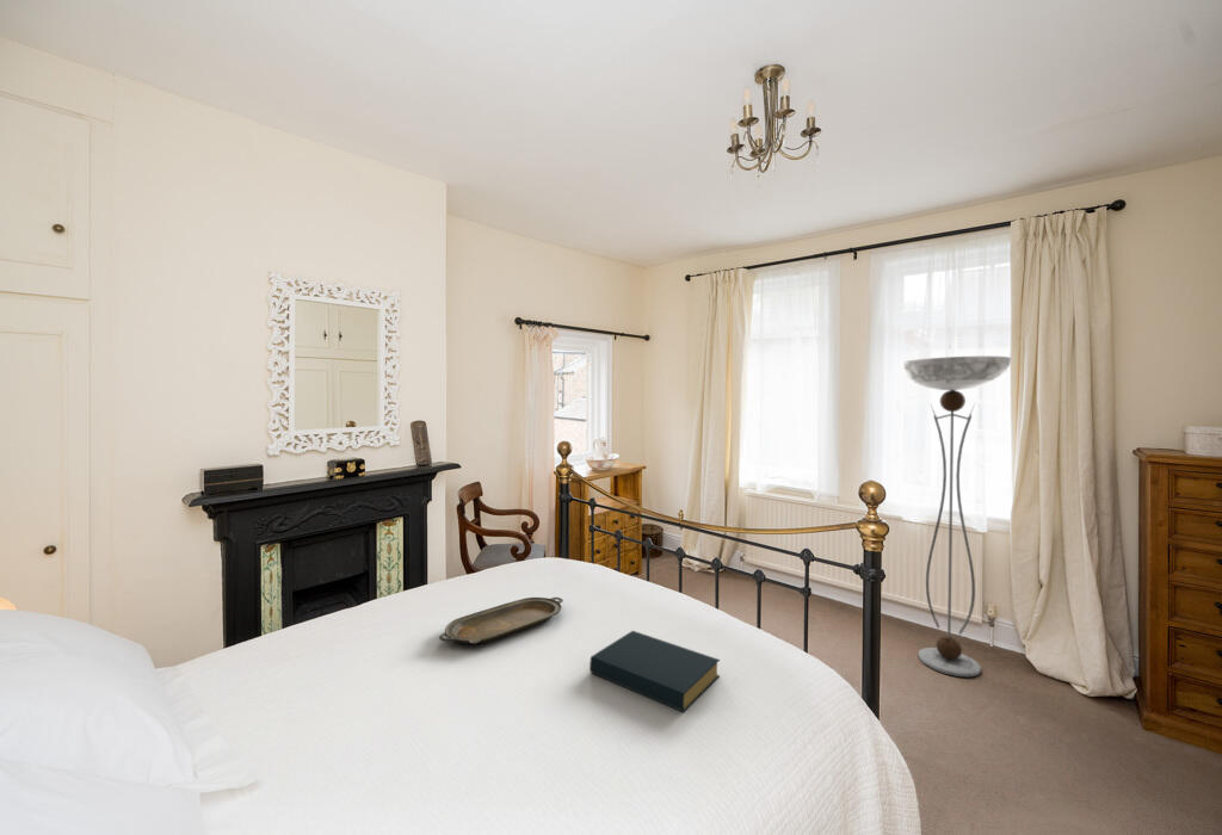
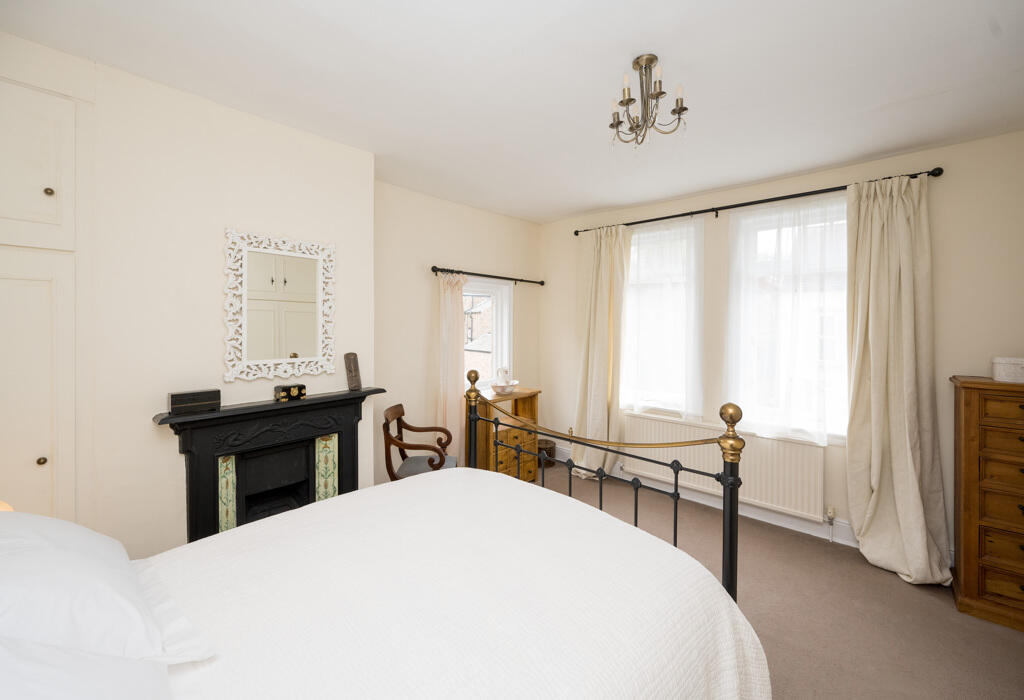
- hardback book (654, 666)
- floor lamp (950, 512)
- serving tray (506, 619)
